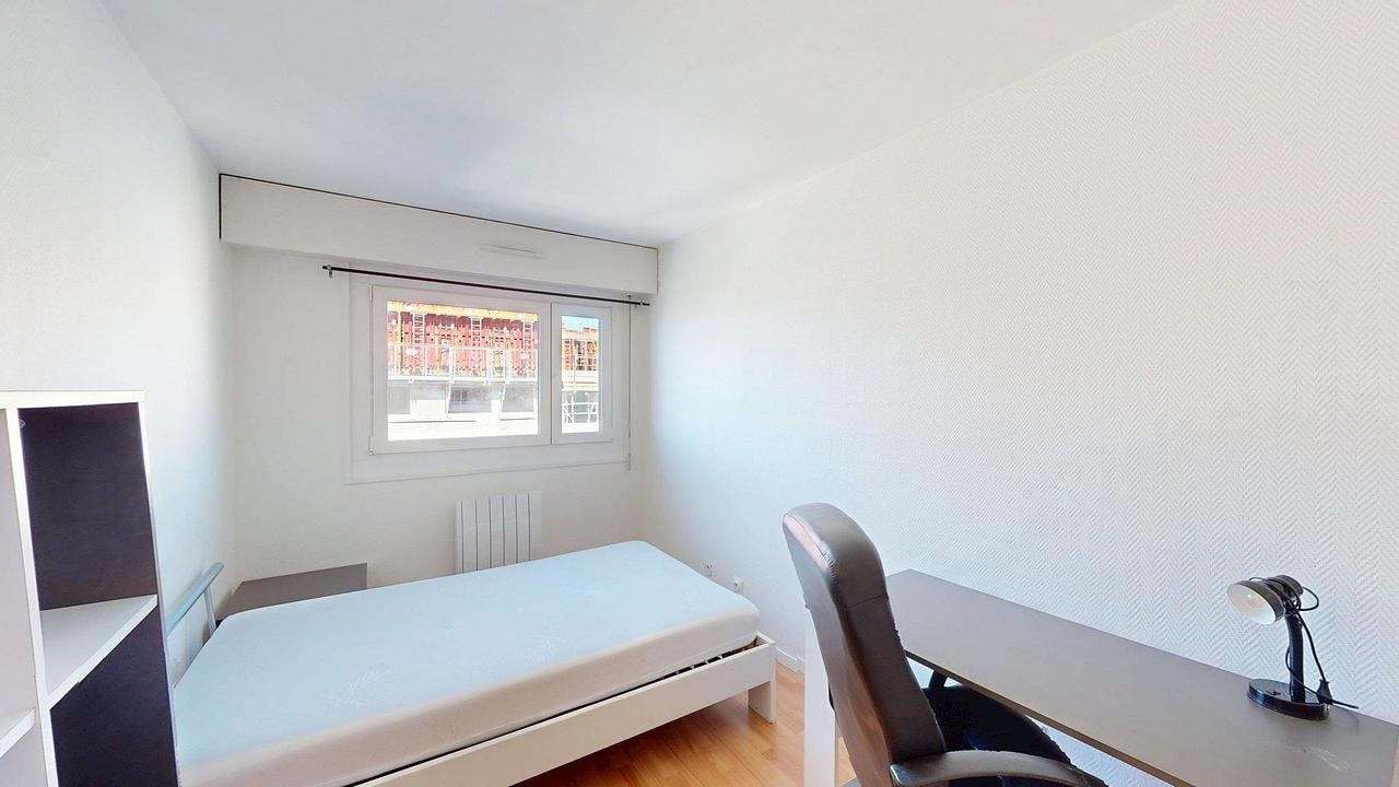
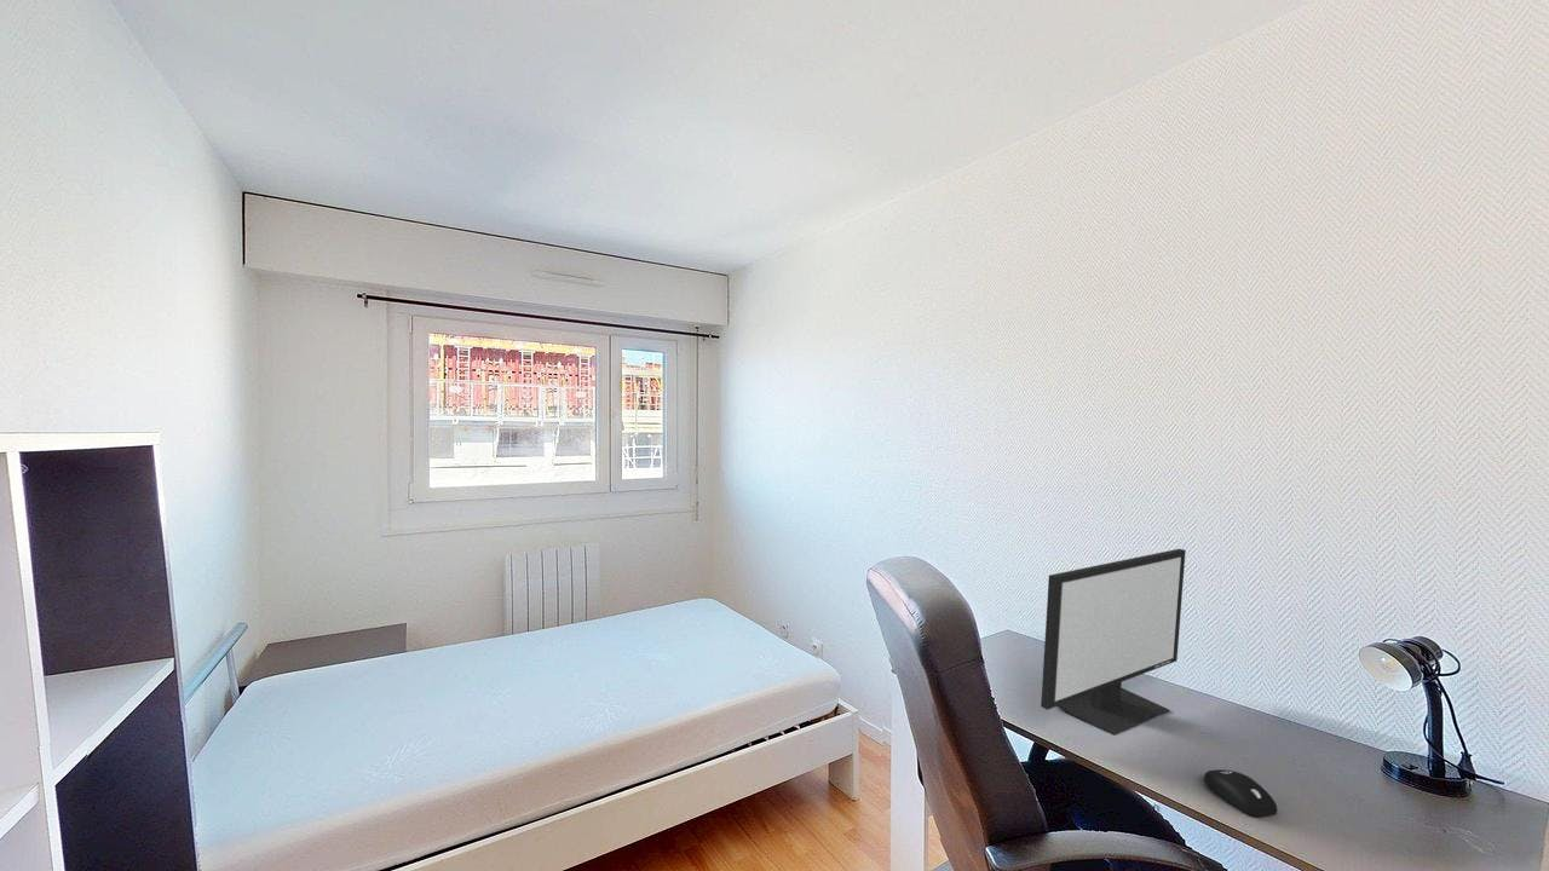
+ computer monitor (1117, 635)
+ computer mouse (1237, 786)
